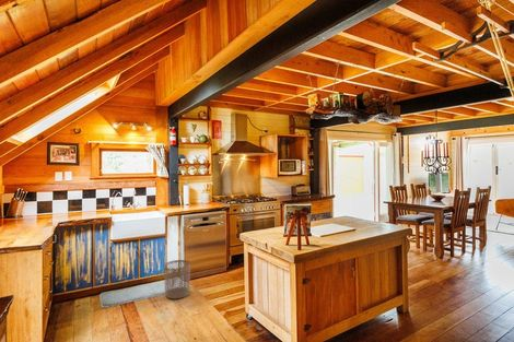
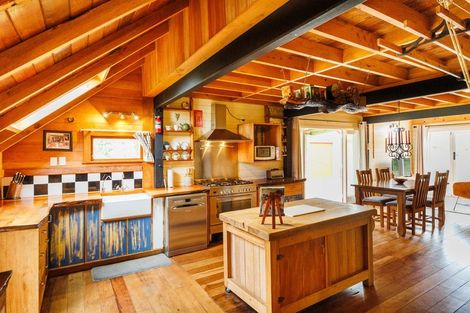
- waste bin (177, 279)
